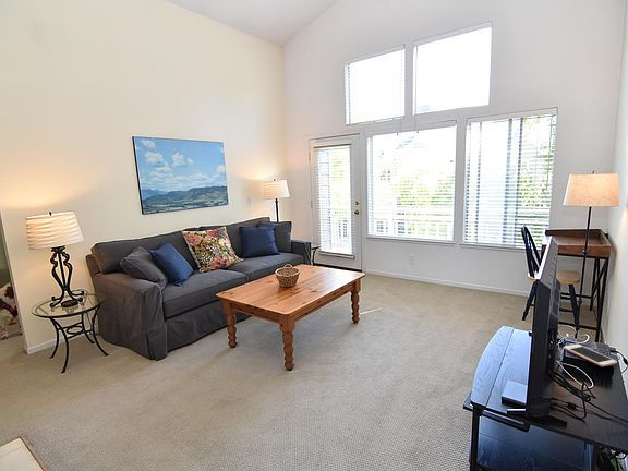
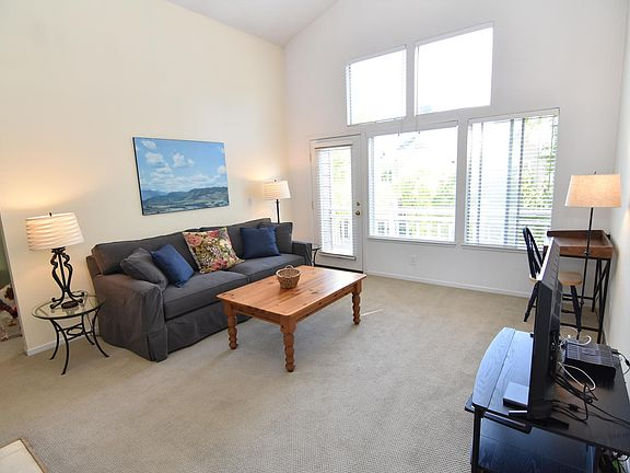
- cell phone (589, 354)
